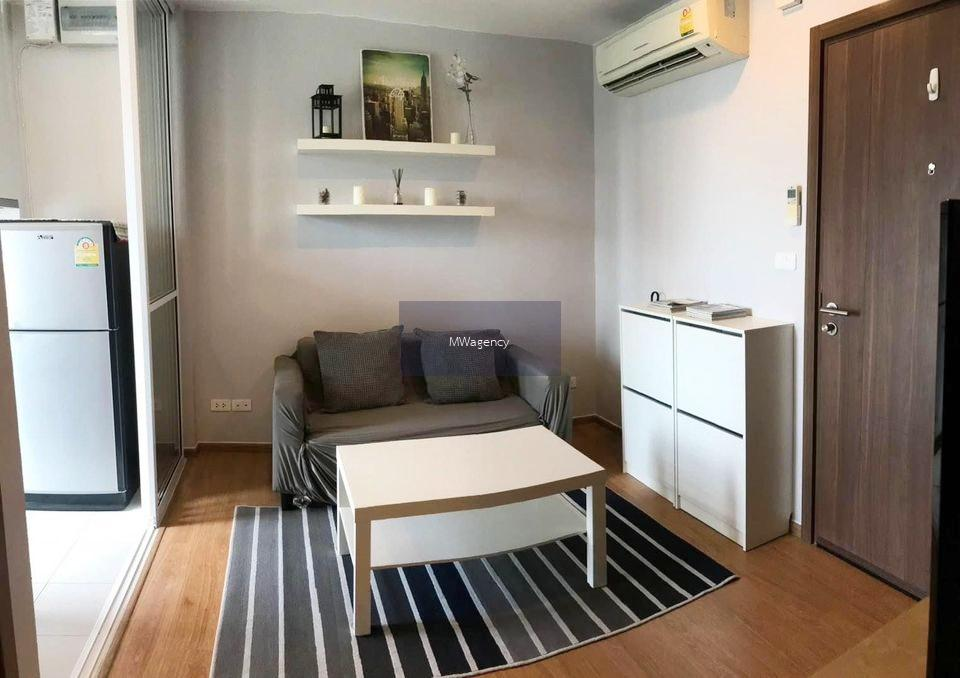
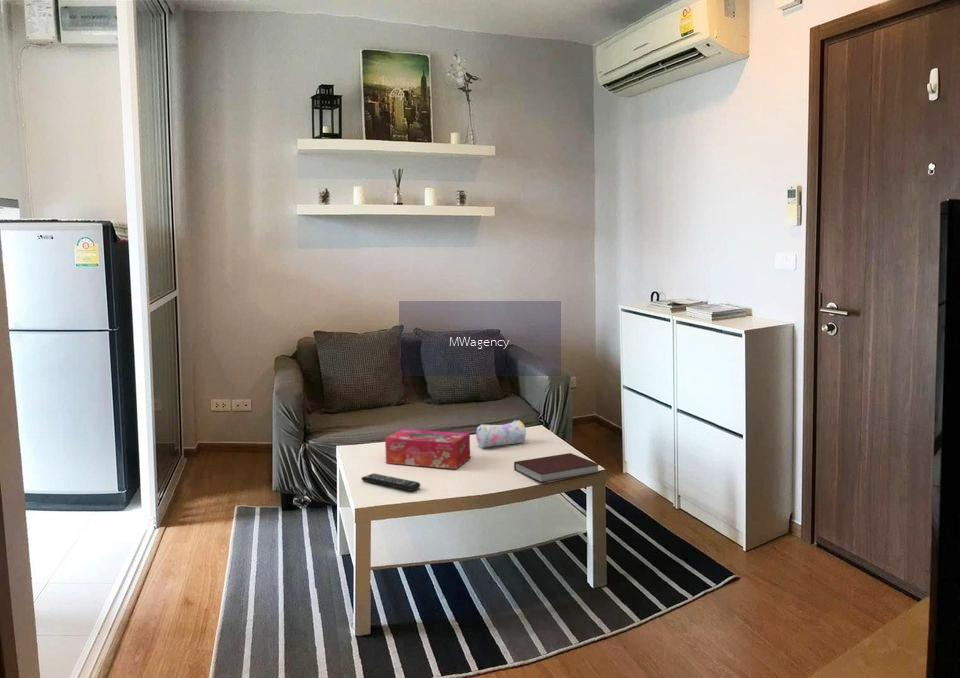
+ remote control (390, 482)
+ tissue box (428, 448)
+ notebook (556, 467)
+ pencil case (501, 433)
